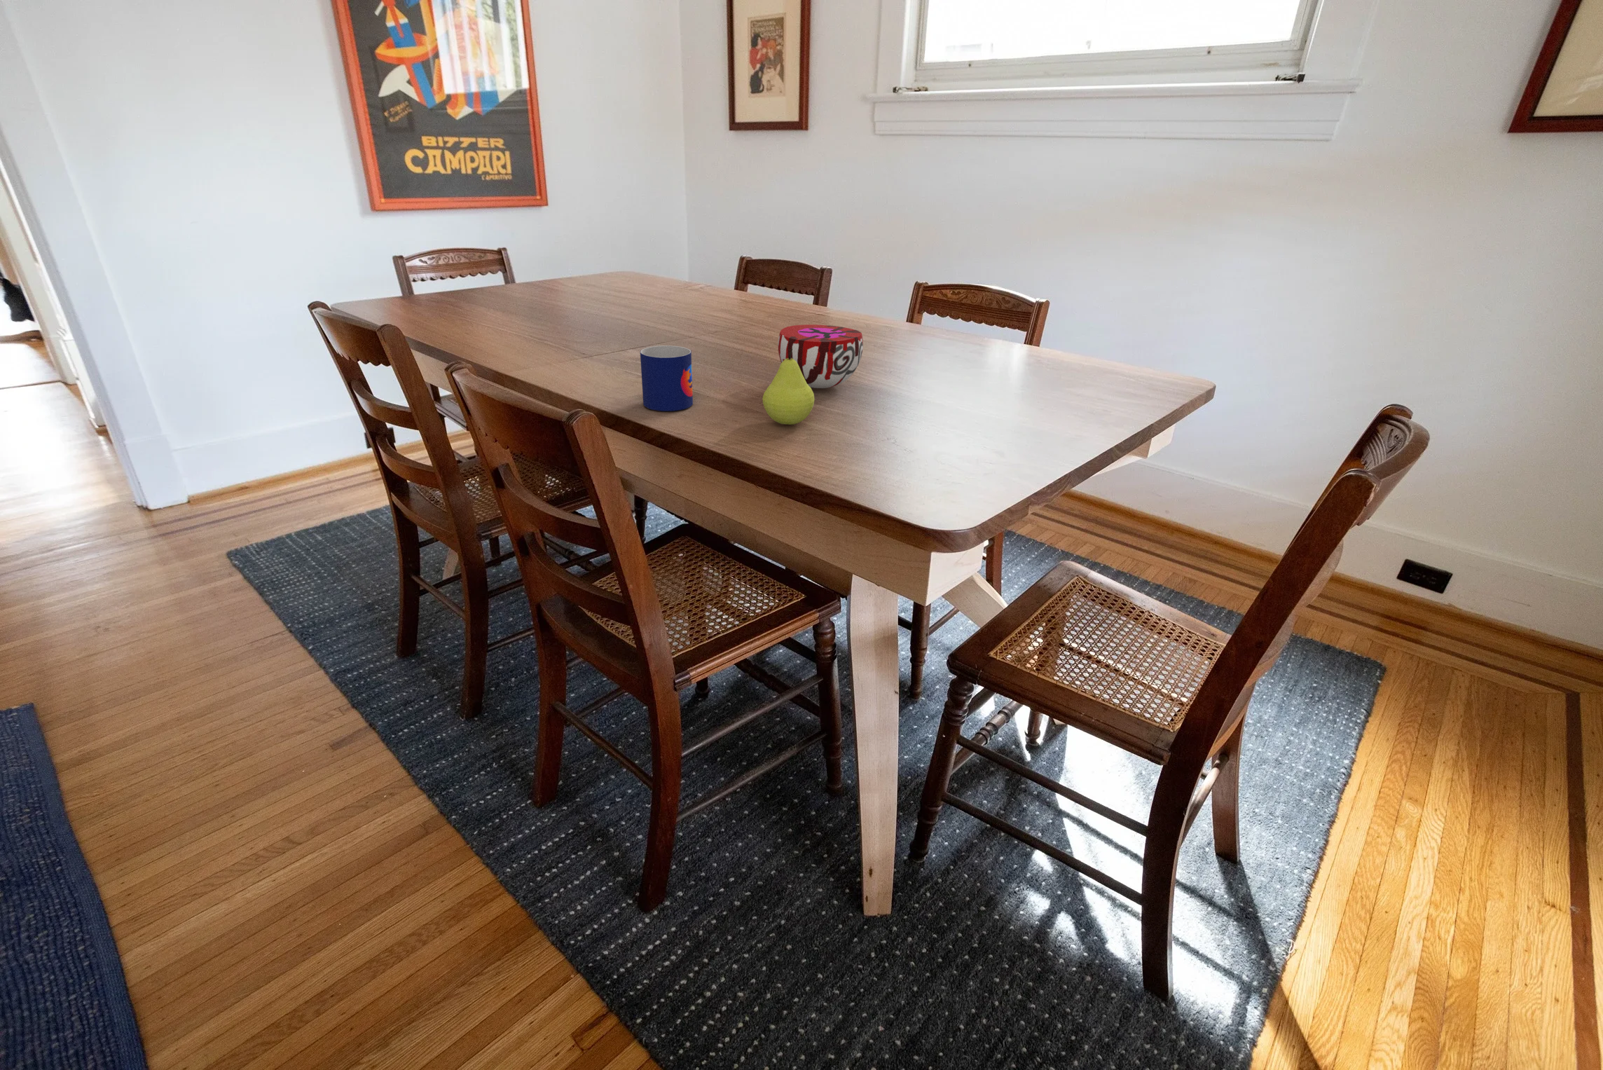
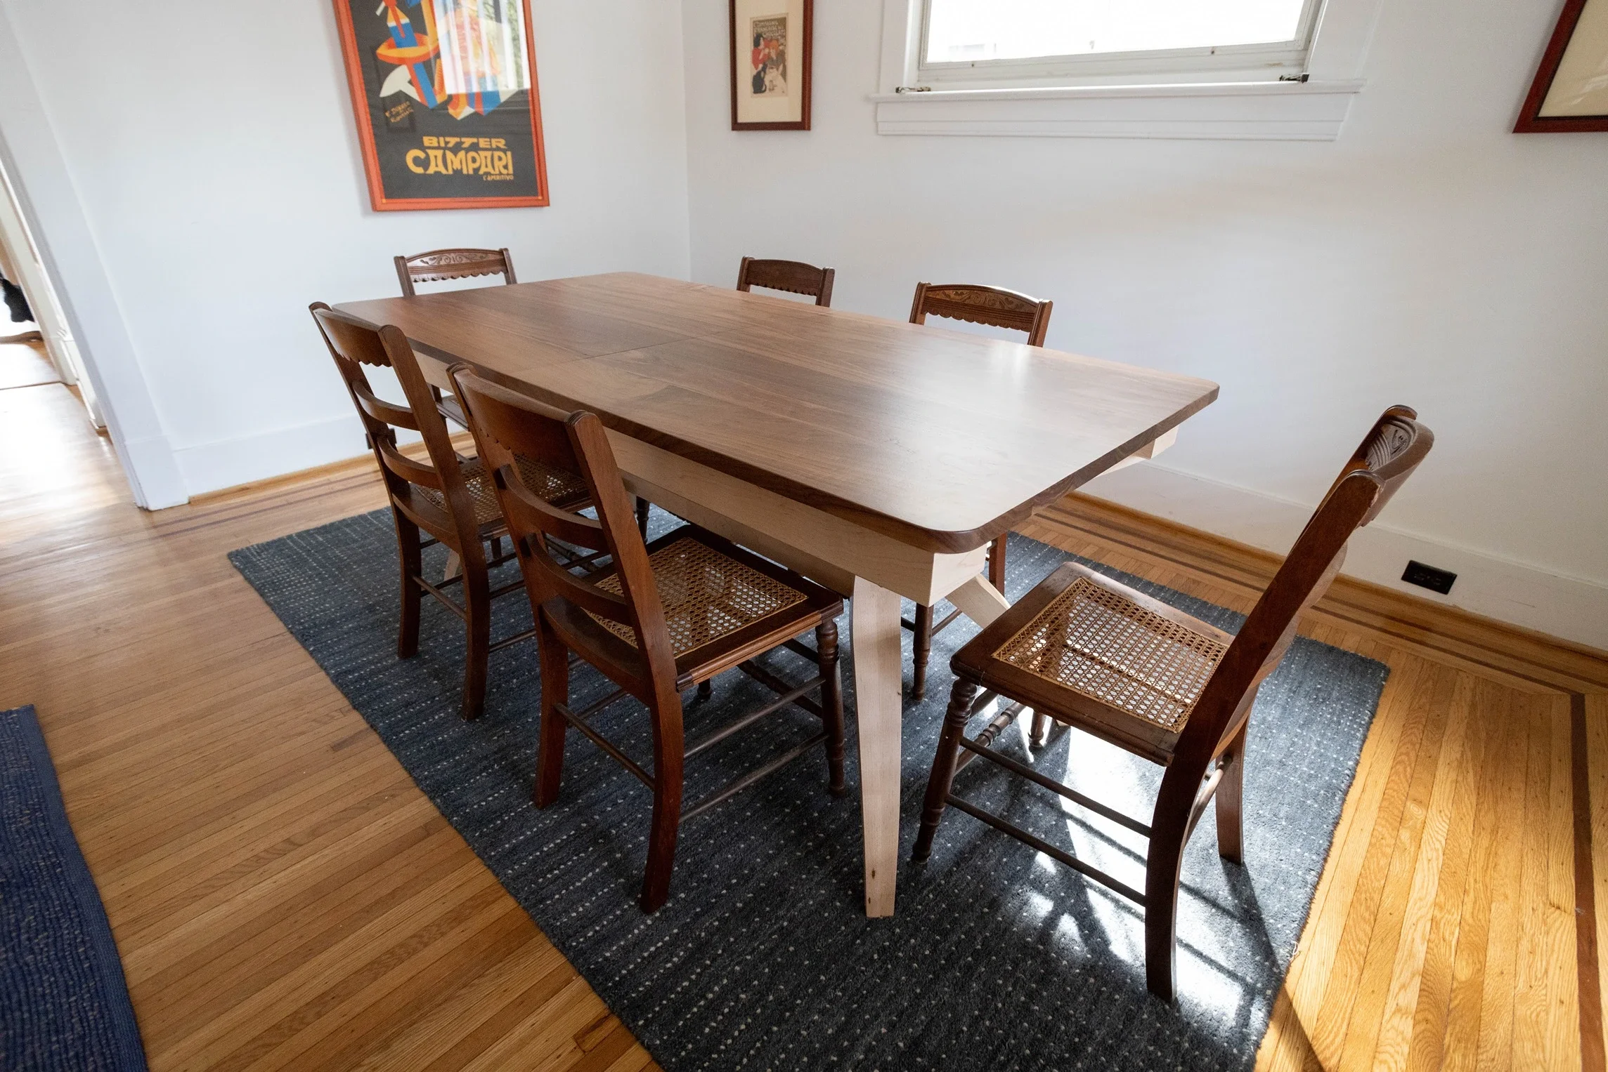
- mug (670, 375)
- fruit (788, 386)
- decorative bowl (820, 358)
